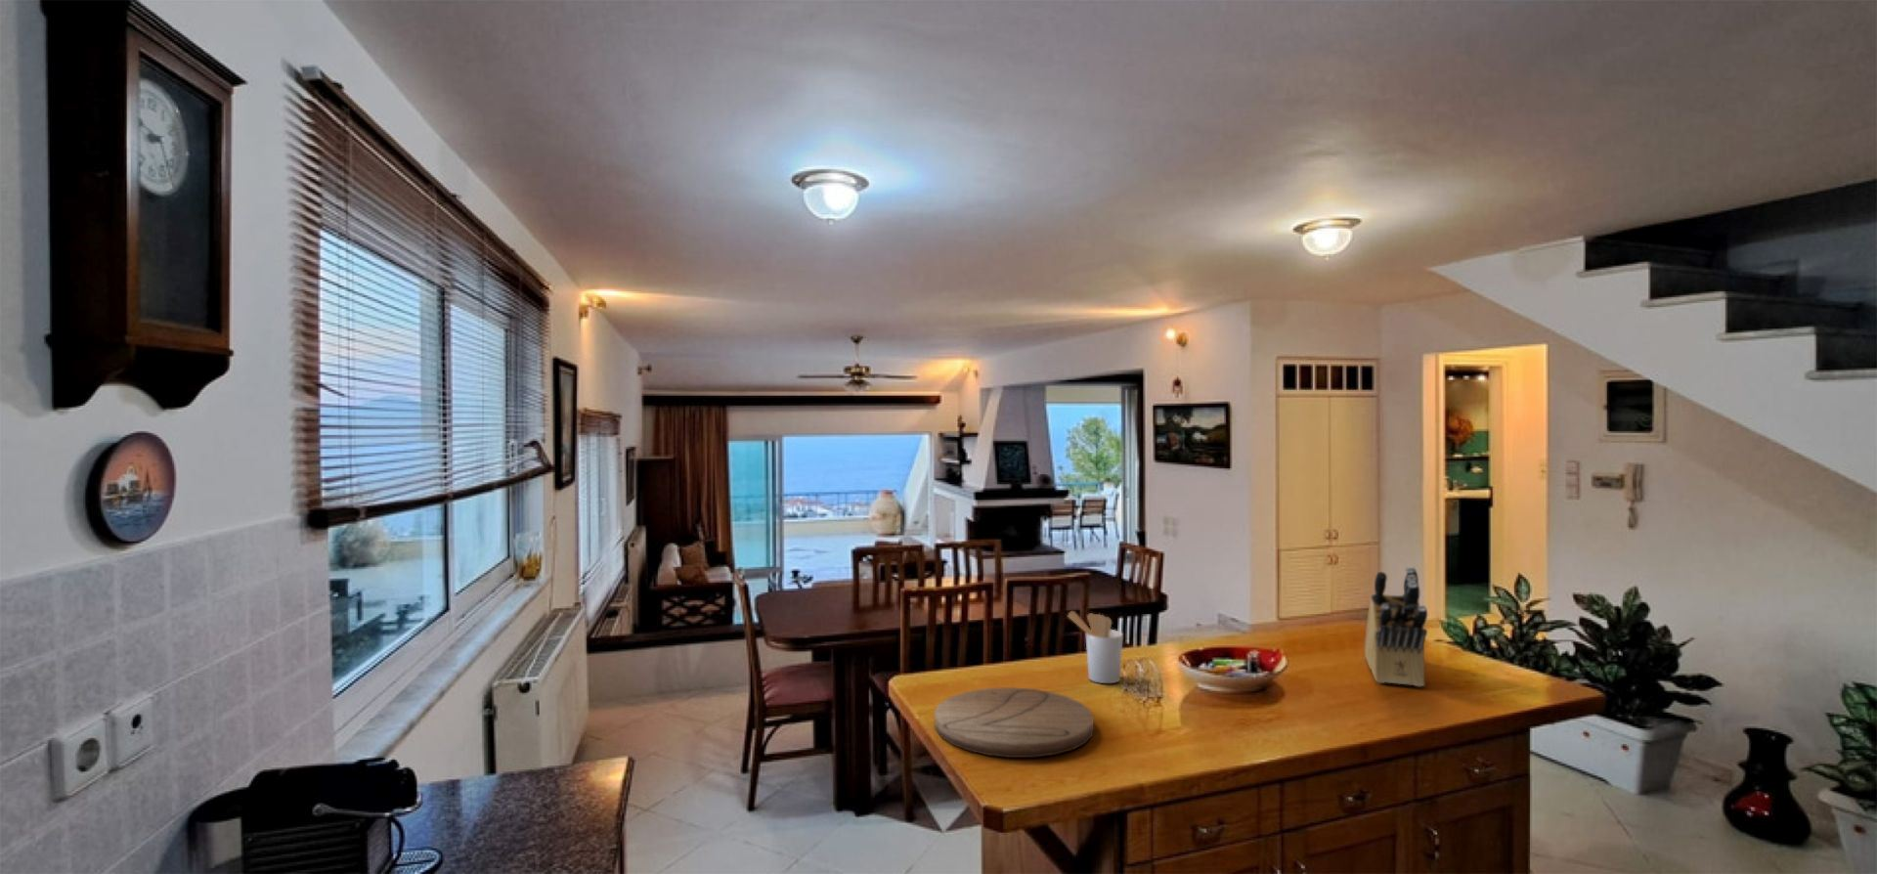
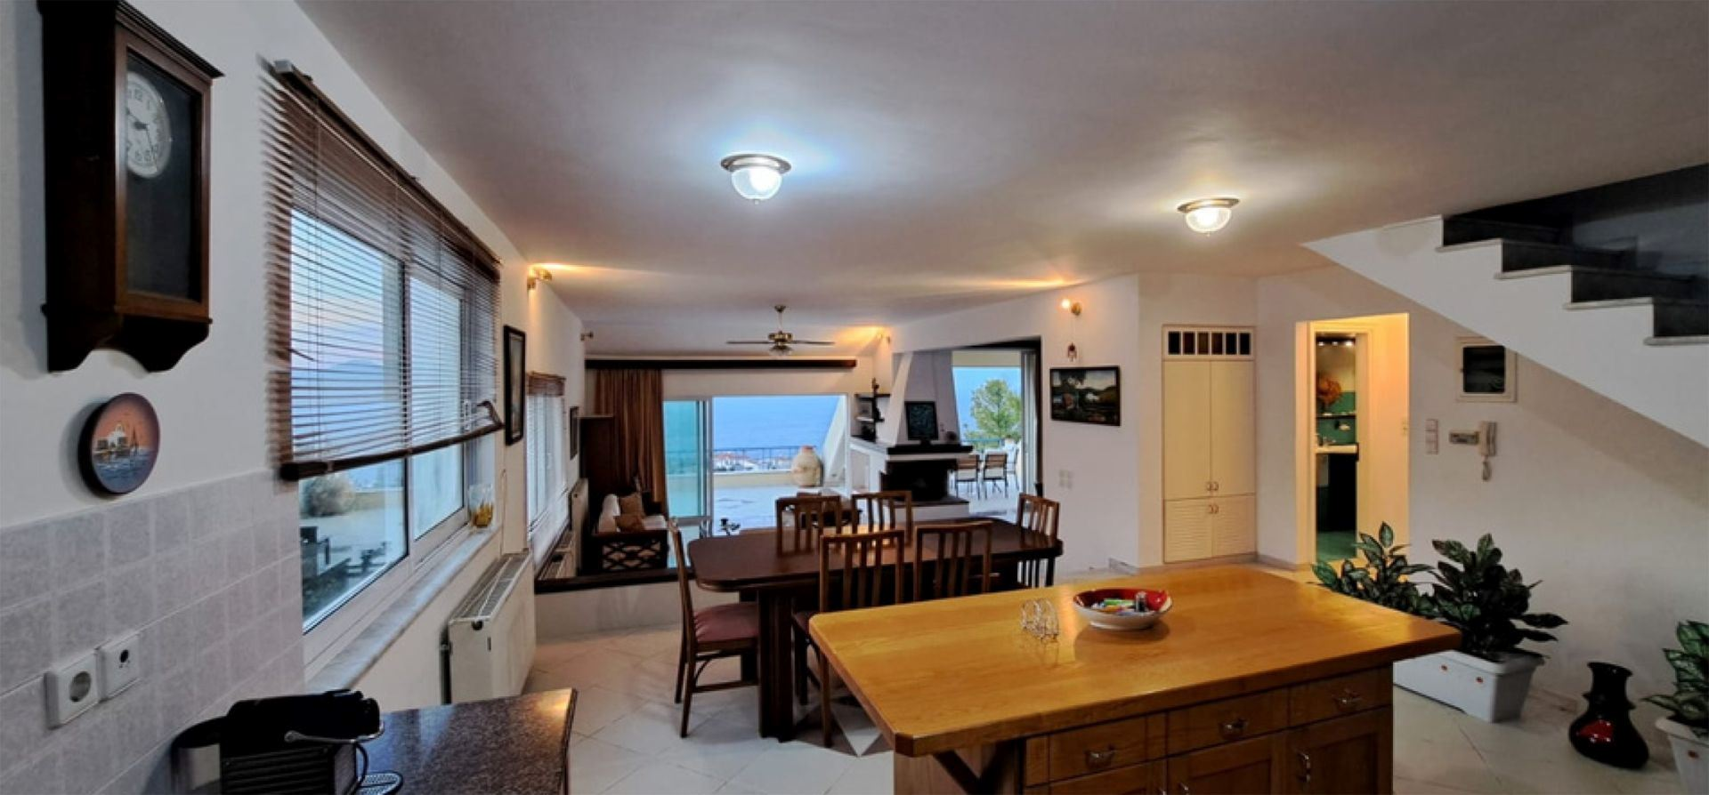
- knife block (1395, 618)
- cutting board (1013, 718)
- utensil holder (1094, 644)
